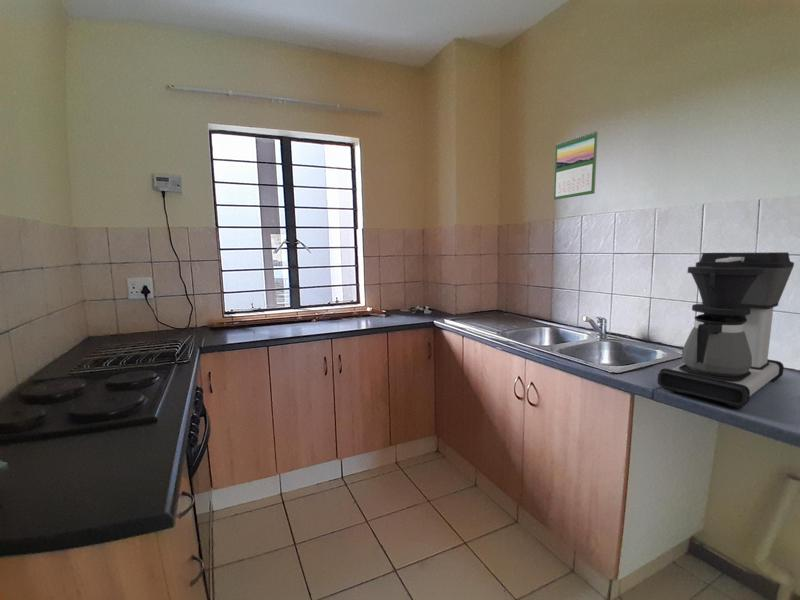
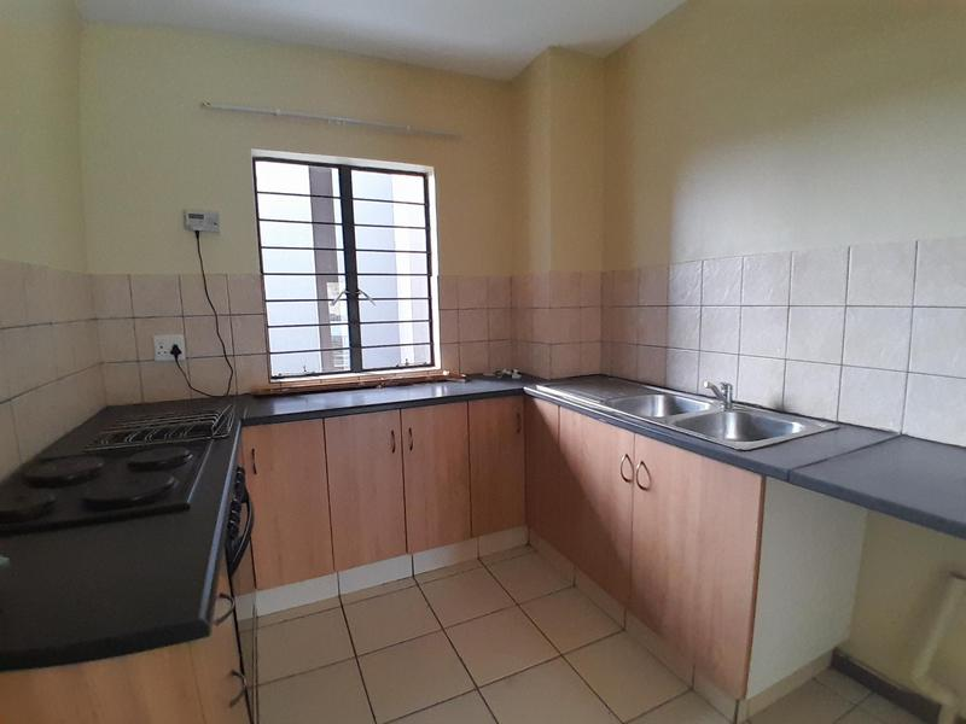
- calendar (574, 166)
- coffee maker (726, 320)
